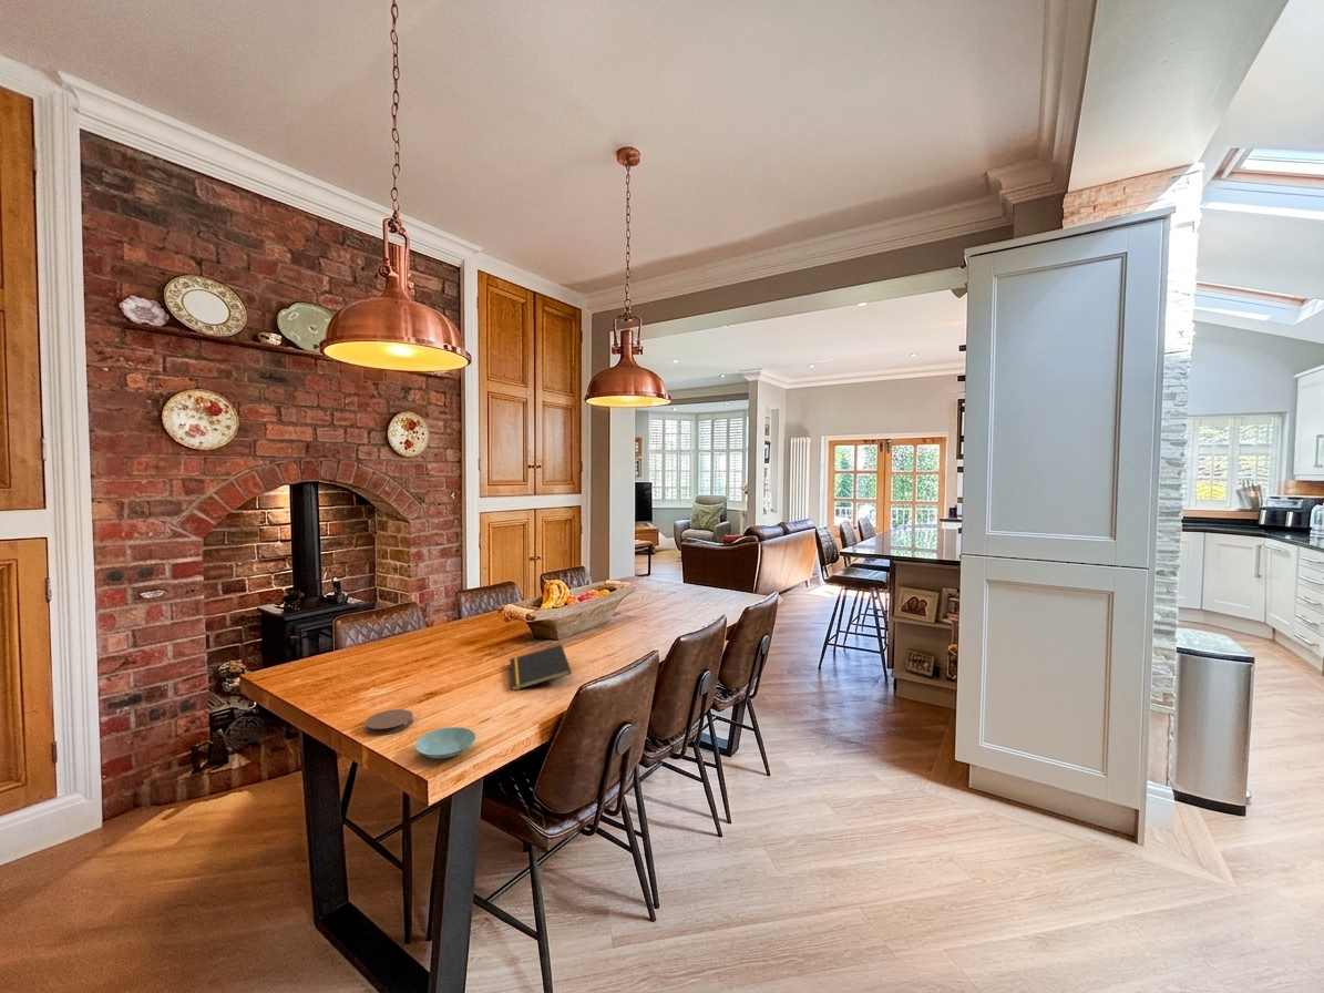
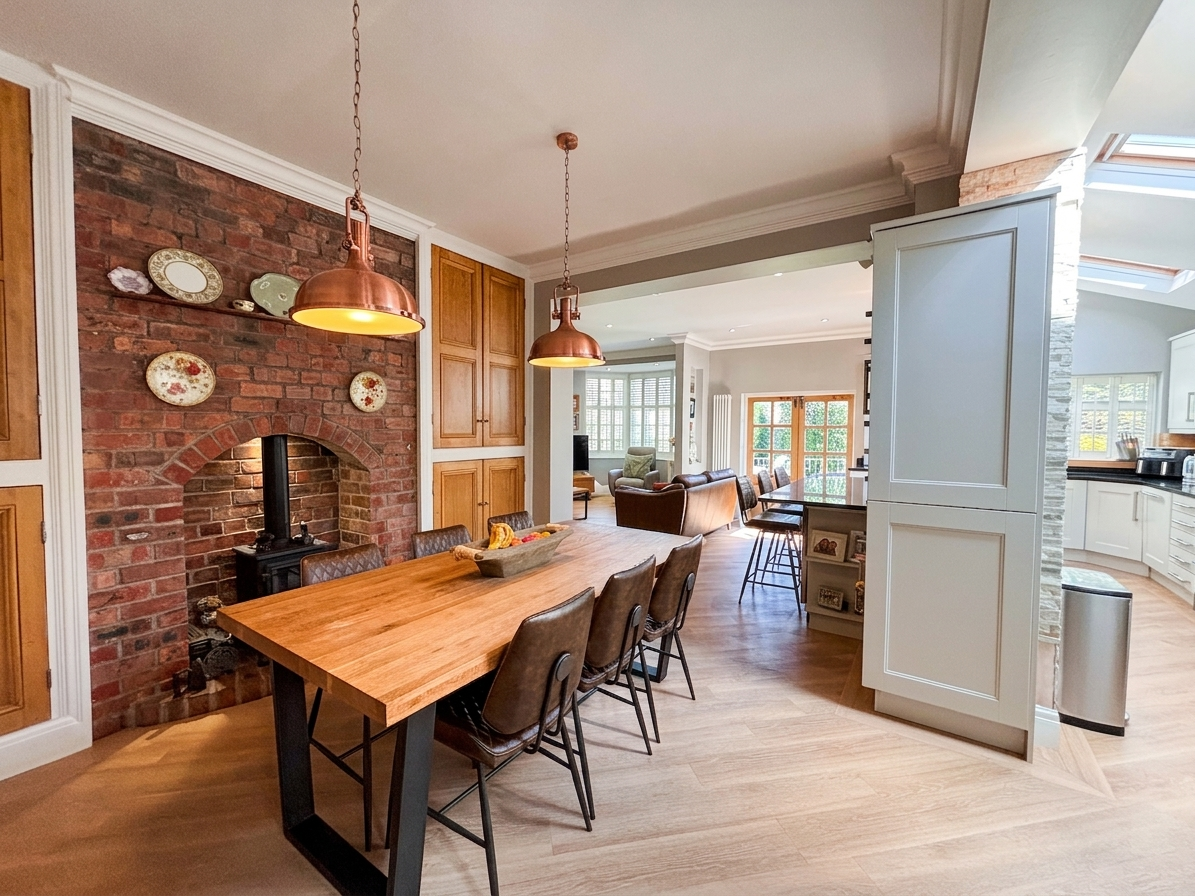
- notepad (538, 666)
- saucer (445, 745)
- coaster (389, 721)
